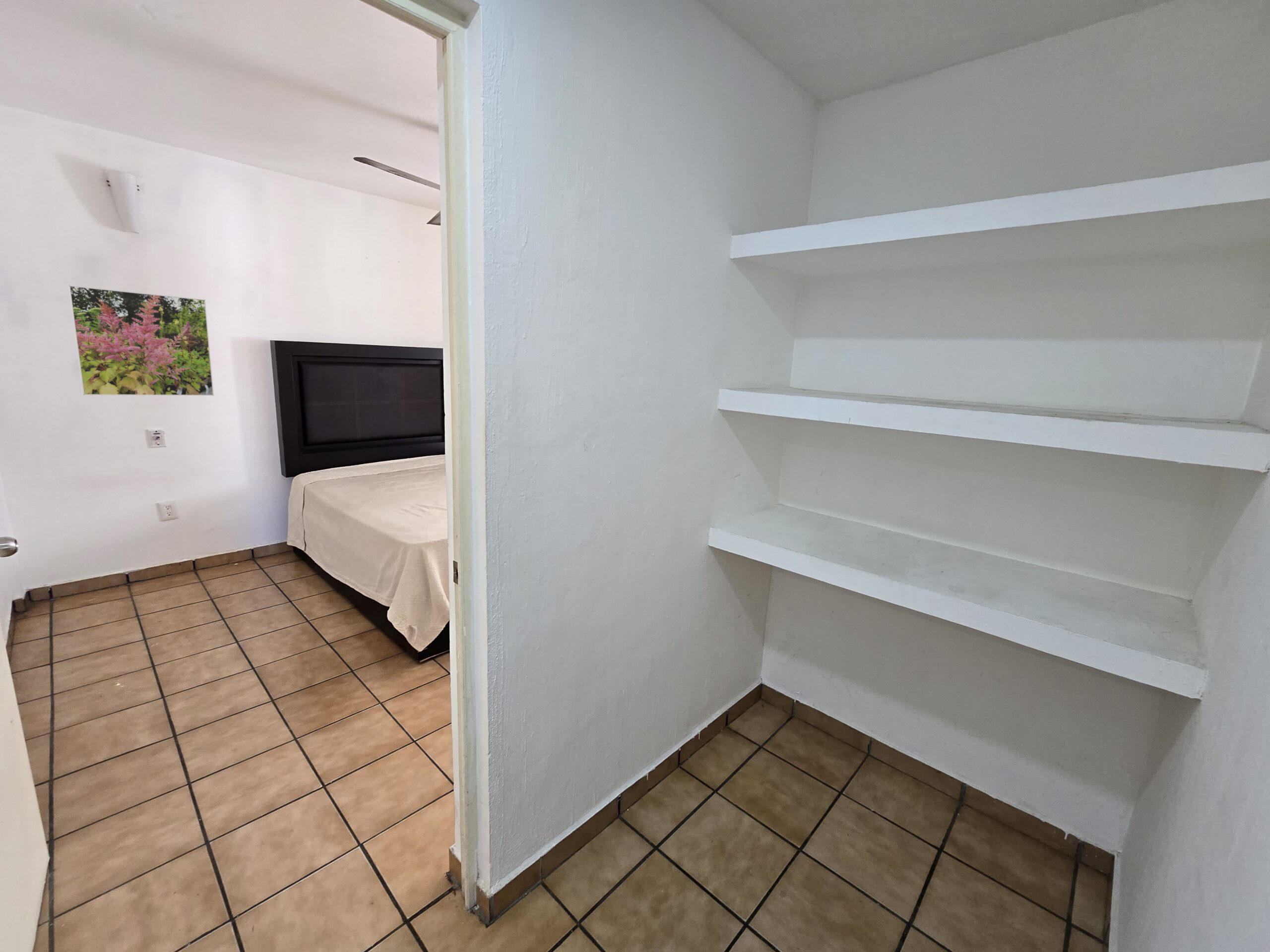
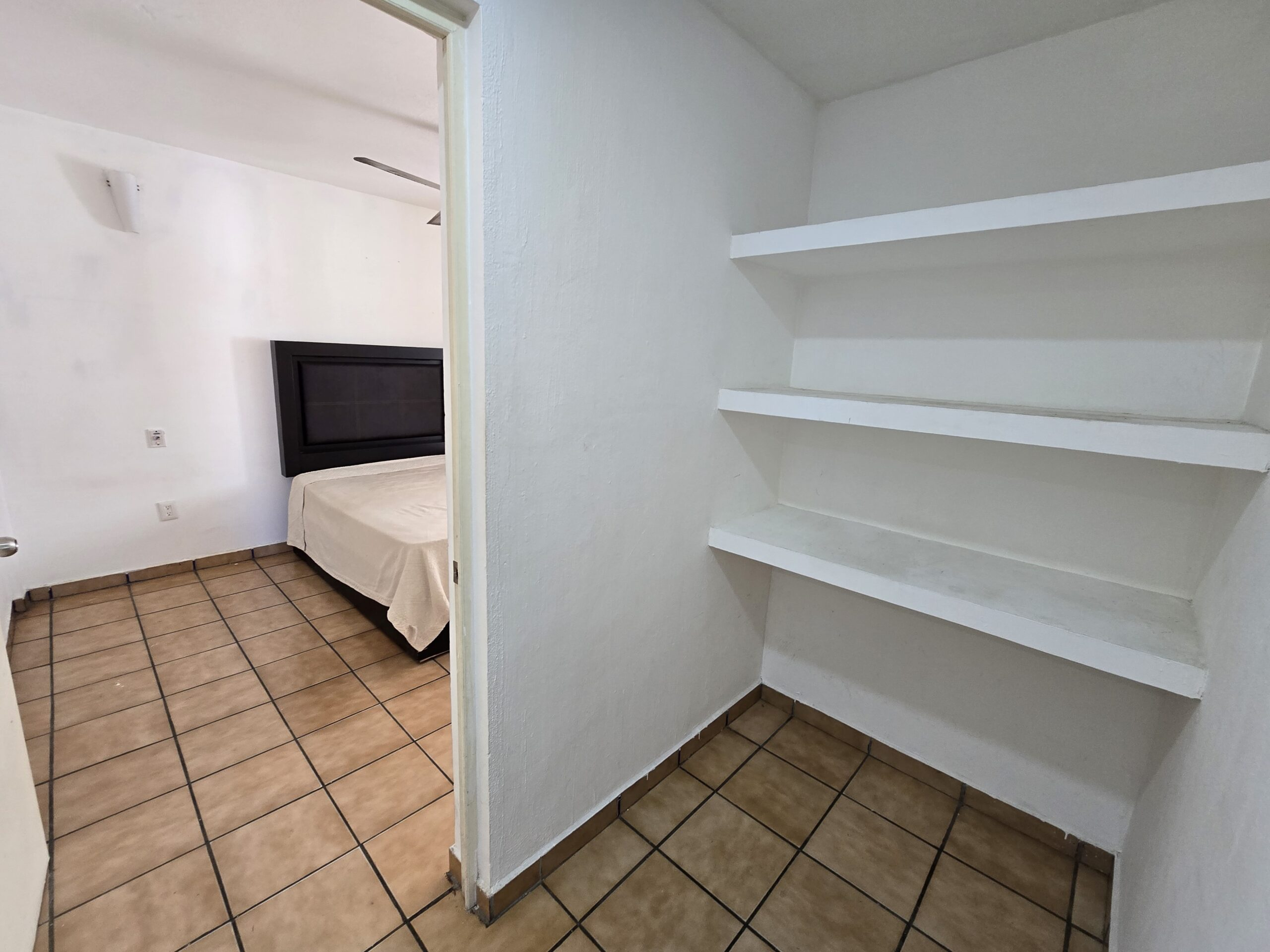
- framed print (147, 345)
